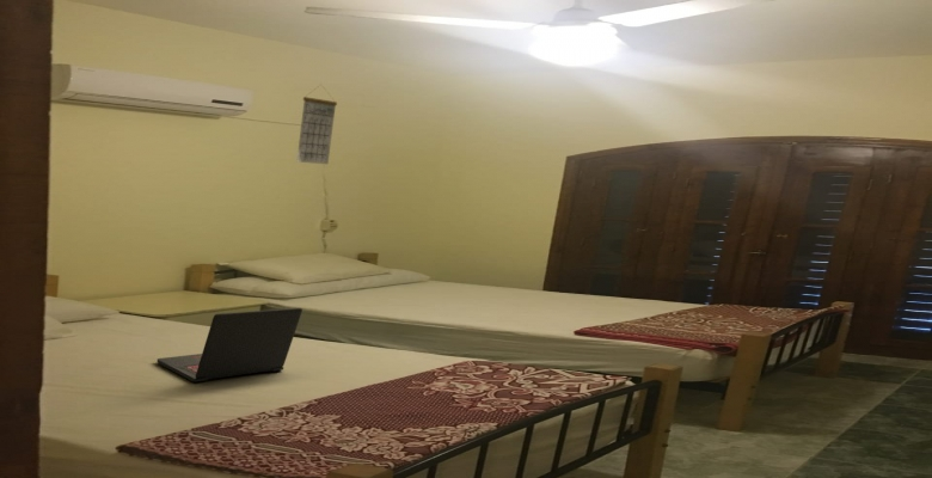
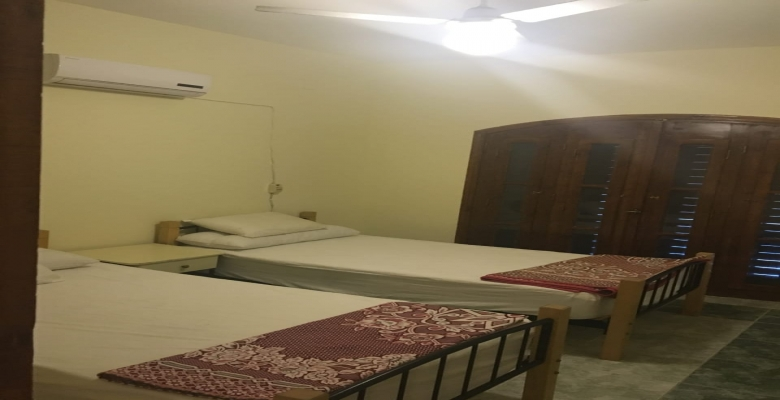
- laptop (229, 335)
- calendar (317, 123)
